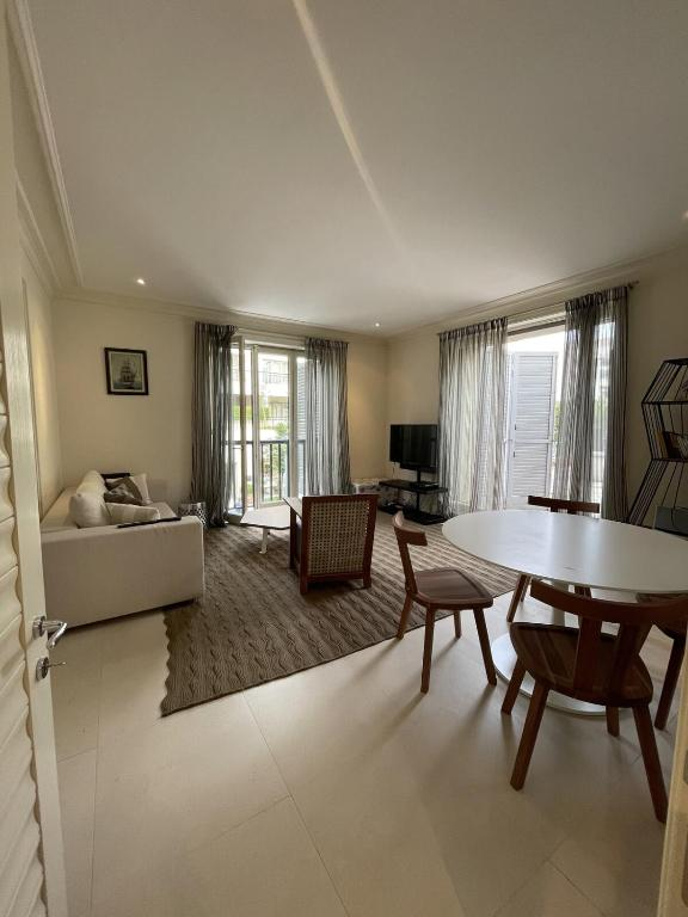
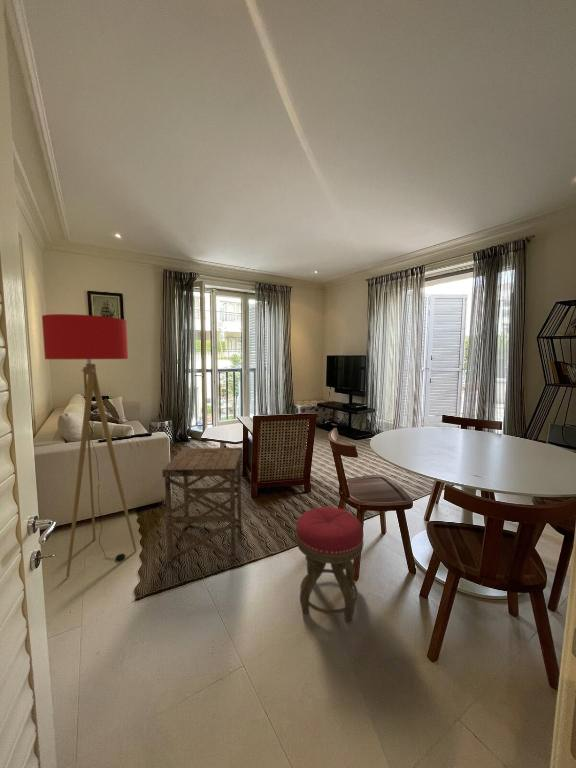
+ side table (207, 500)
+ floor lamp (91, 441)
+ stool (329, 559)
